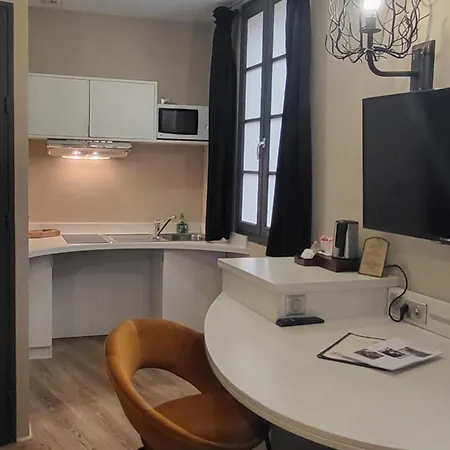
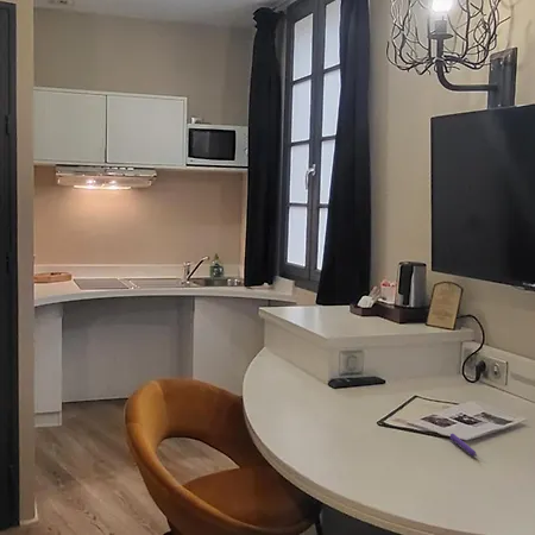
+ pen (462, 445)
